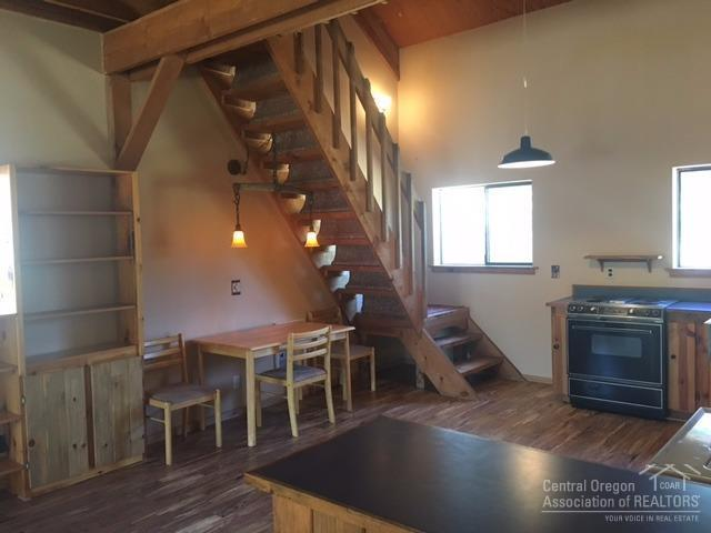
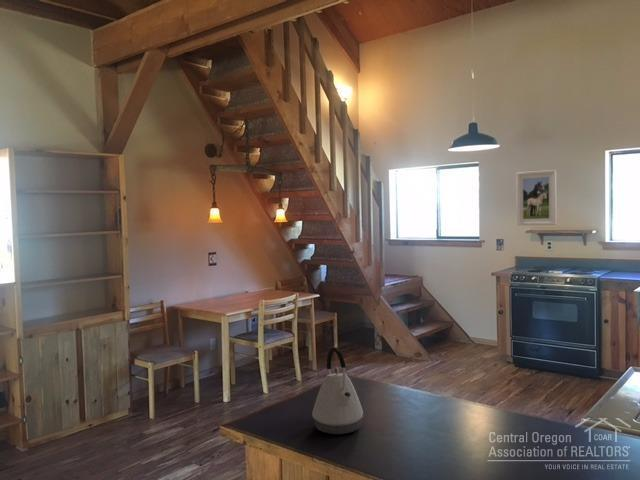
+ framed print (536, 198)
+ kettle (337, 388)
